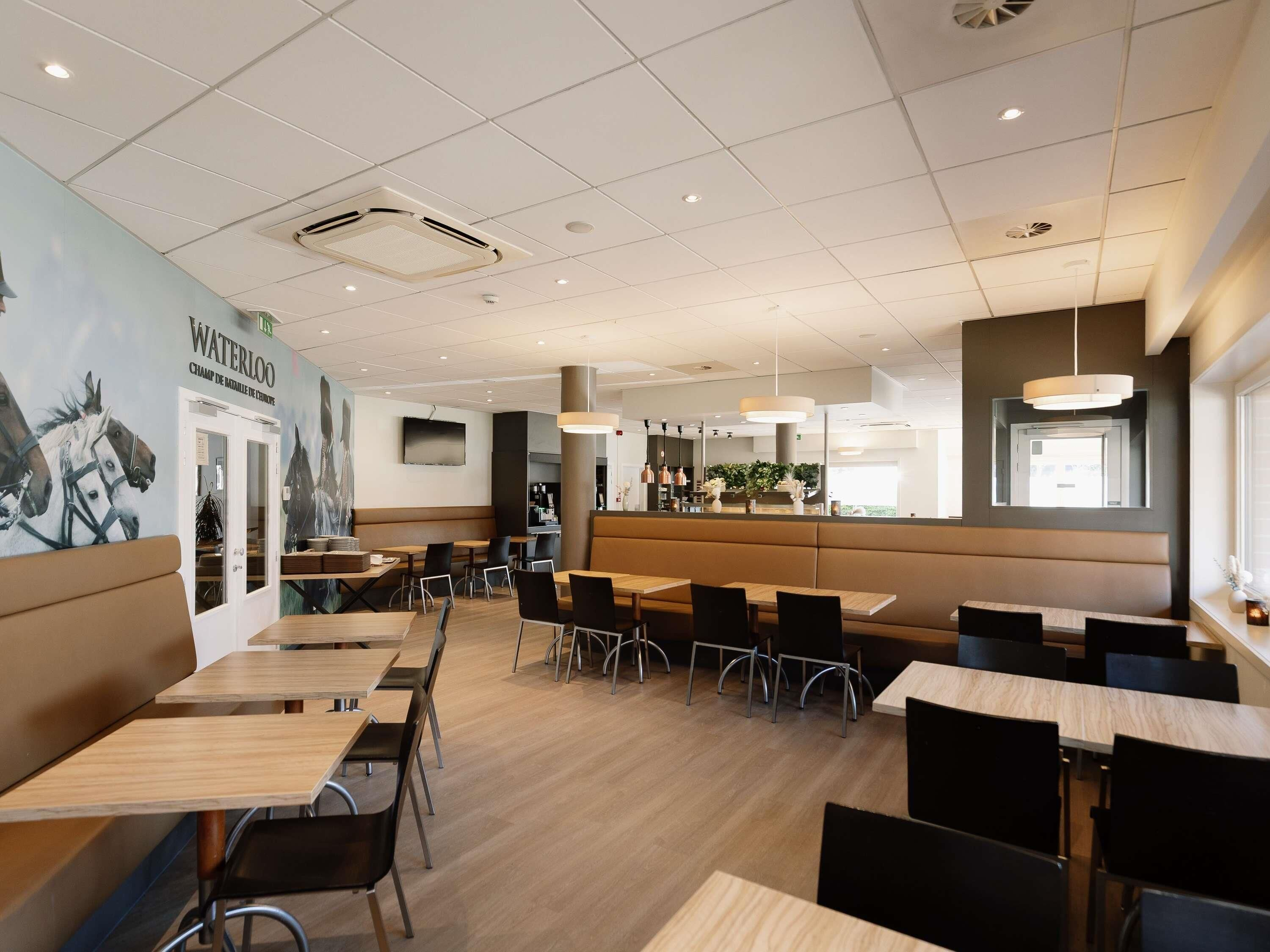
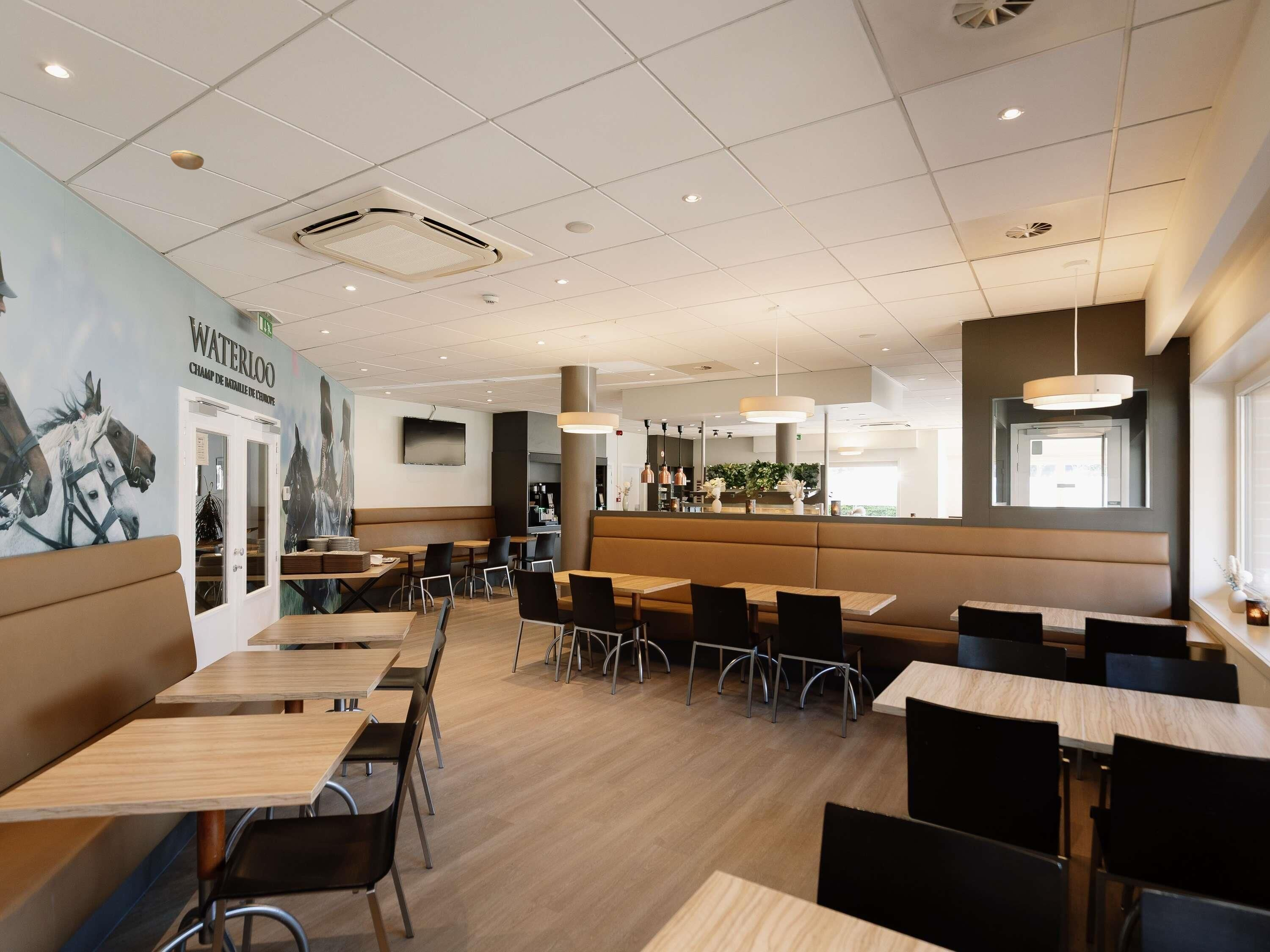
+ smoke detector (187, 160)
